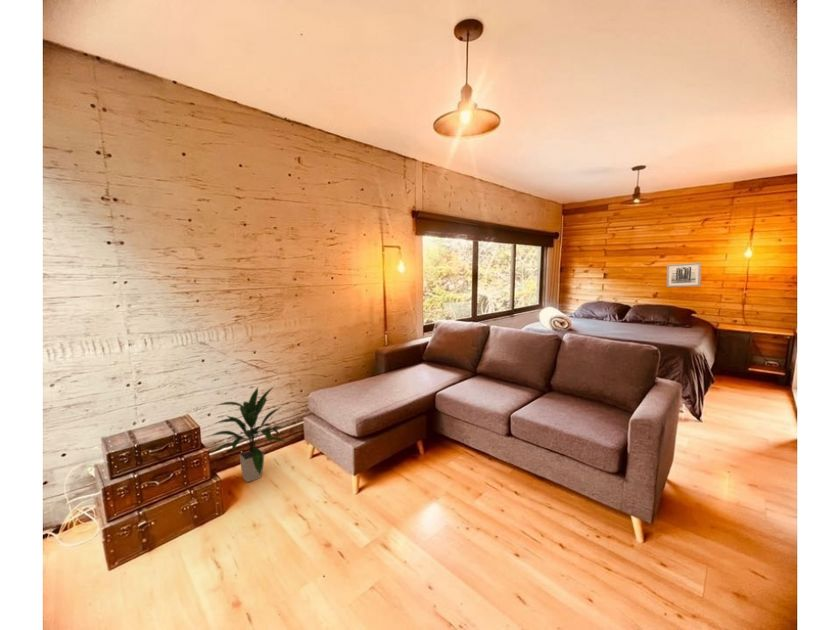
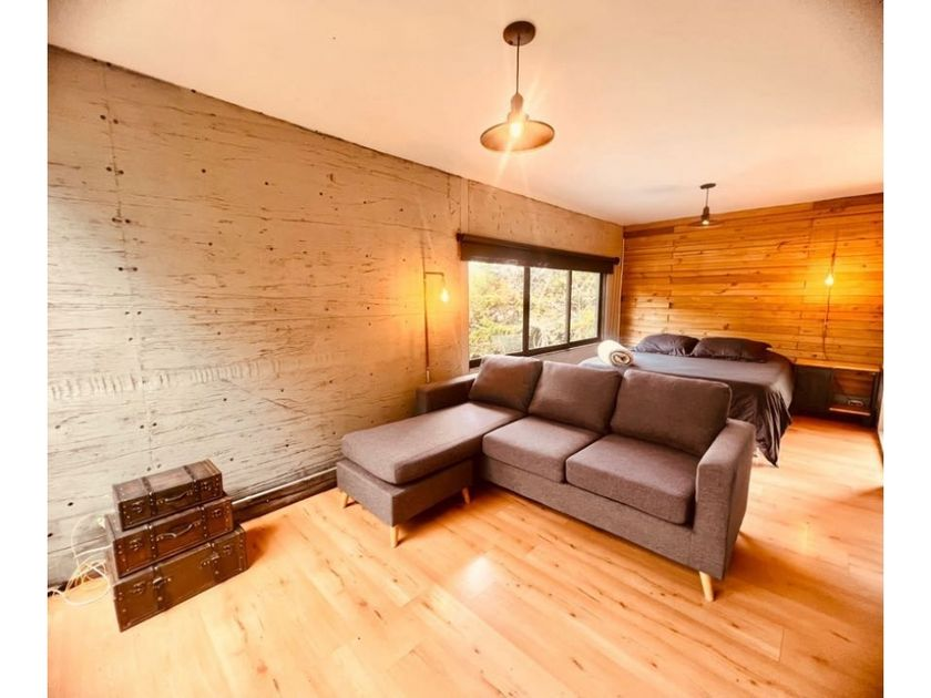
- wall art (683, 275)
- indoor plant (250, 434)
